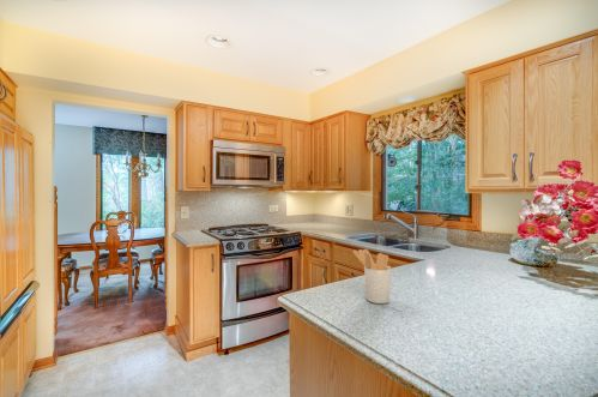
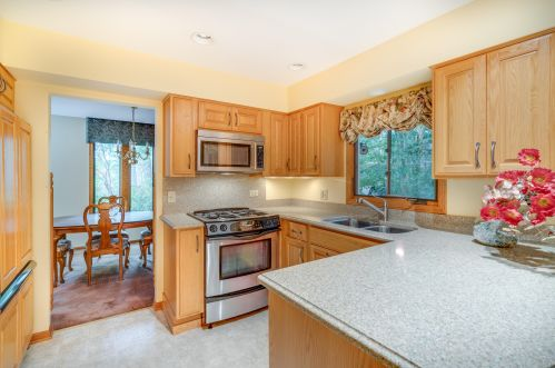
- utensil holder (372, 273)
